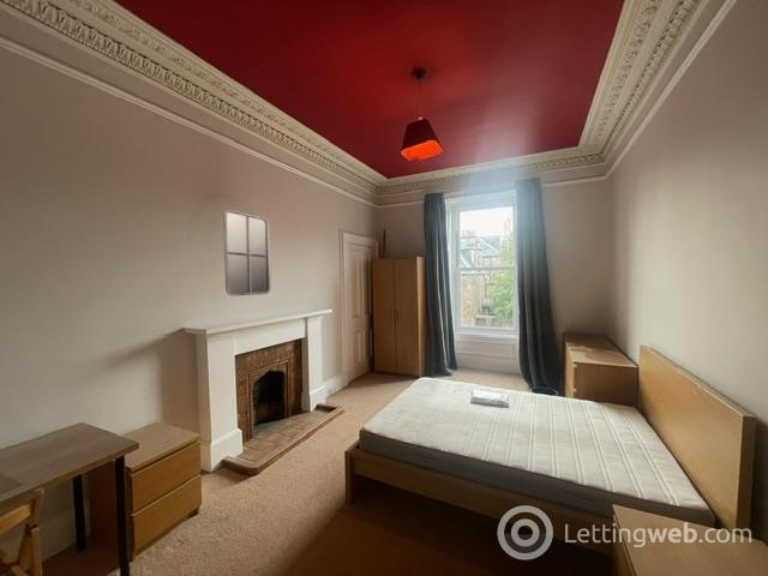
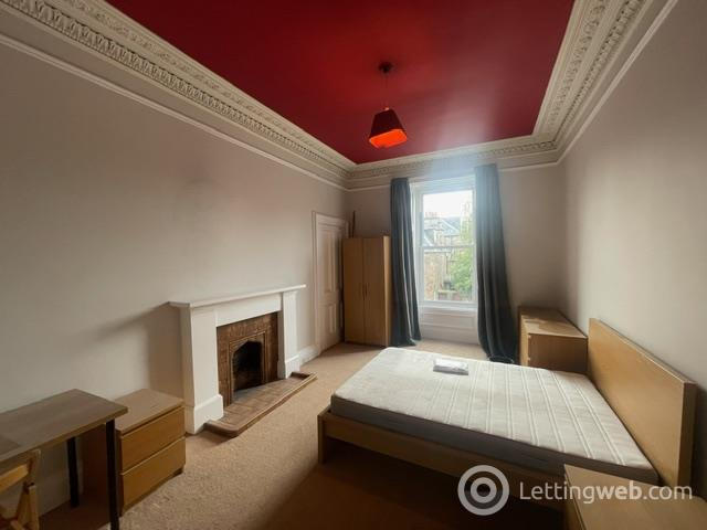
- home mirror (248, 254)
